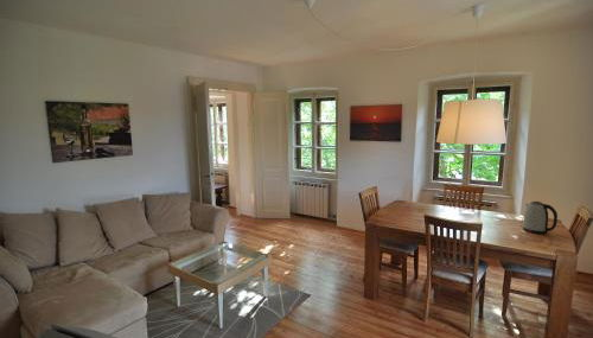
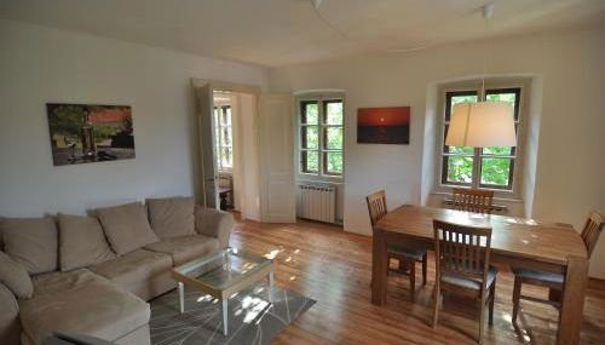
- kettle (540, 217)
